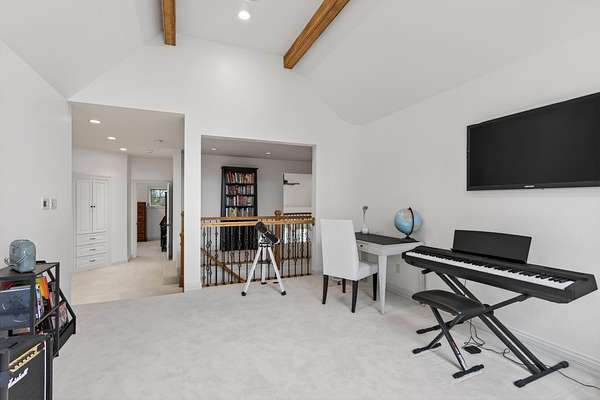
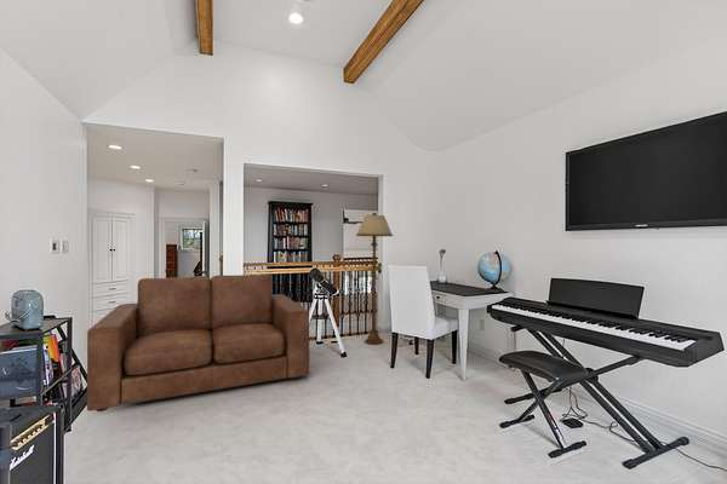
+ floor lamp (373, 277)
+ sofa (210, 325)
